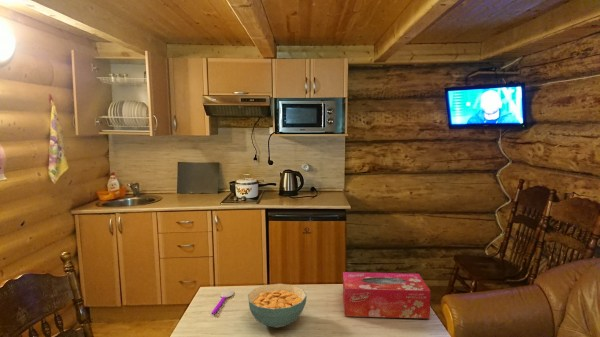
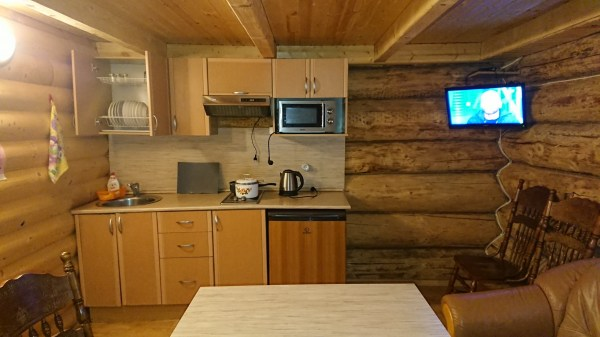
- tissue box (383, 293)
- cereal bowl (277, 309)
- spoon (222, 300)
